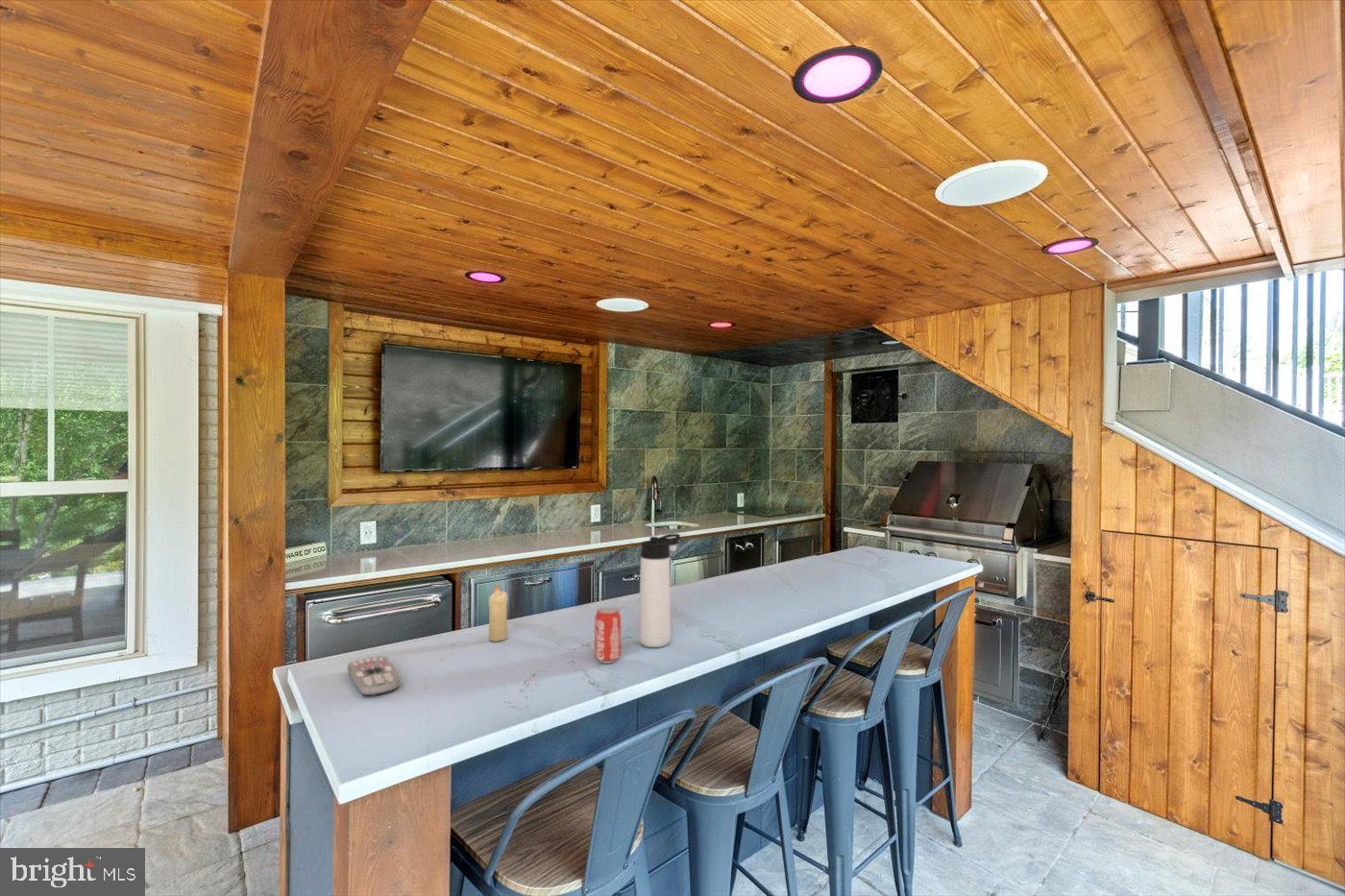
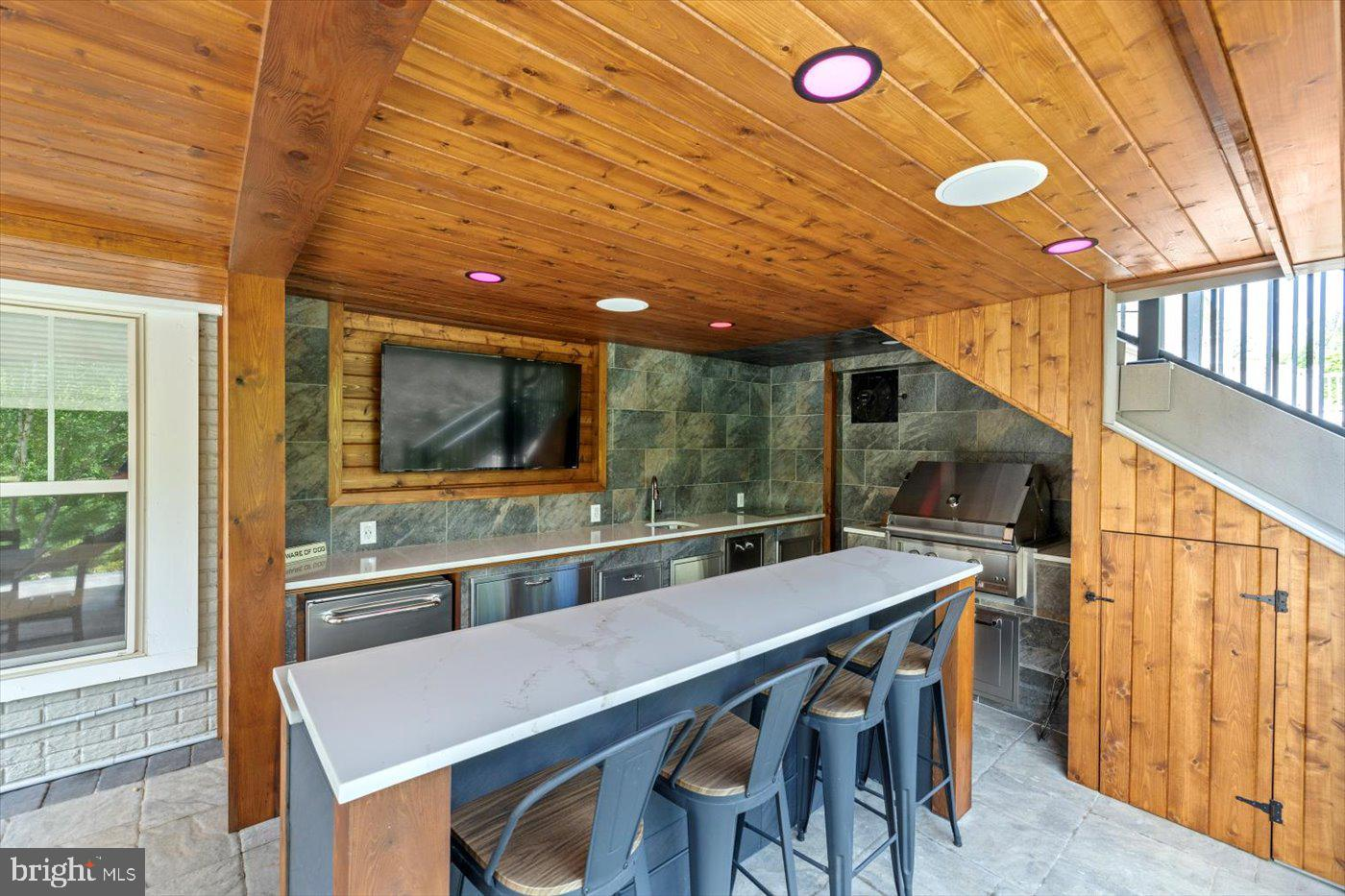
- thermos bottle (660, 589)
- beverage can (607, 635)
- candle (498, 611)
- remote control (374, 675)
